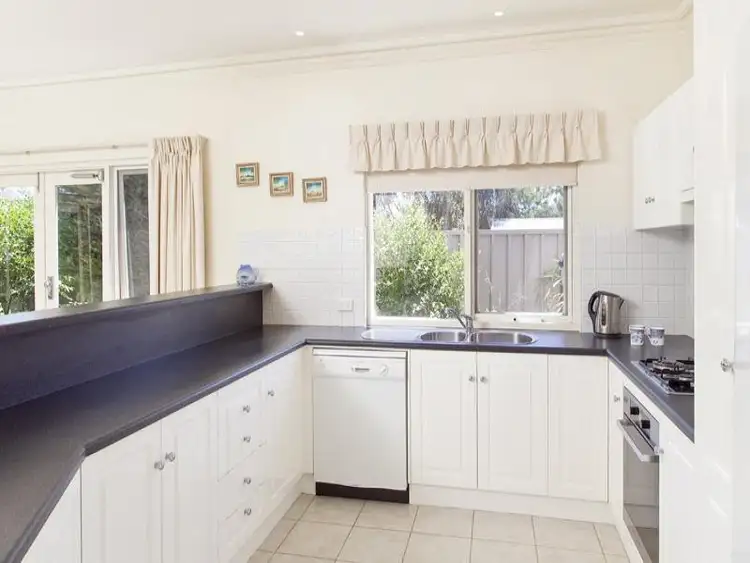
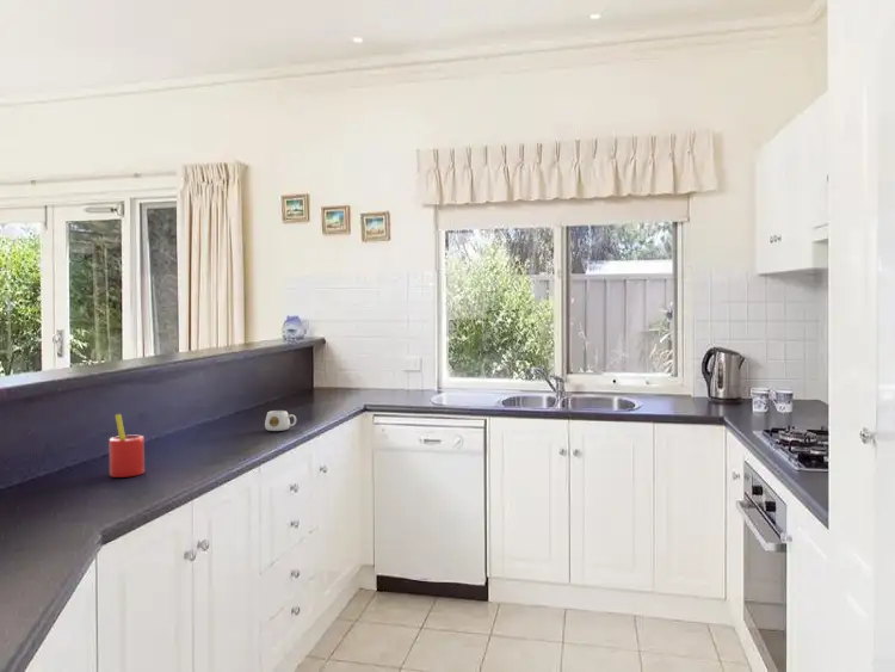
+ straw (125, 443)
+ mug (280, 420)
